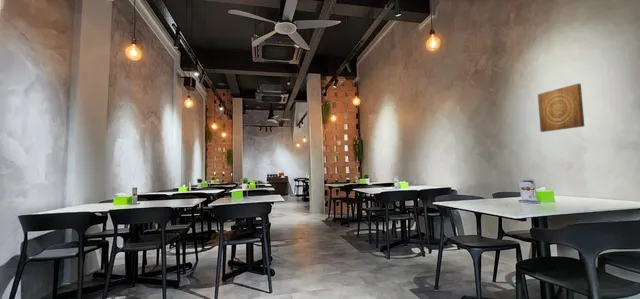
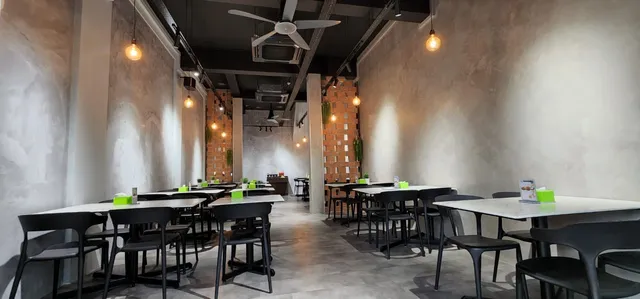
- wall art (559, 109)
